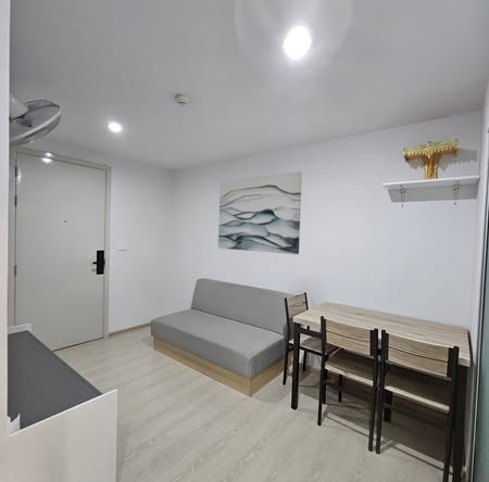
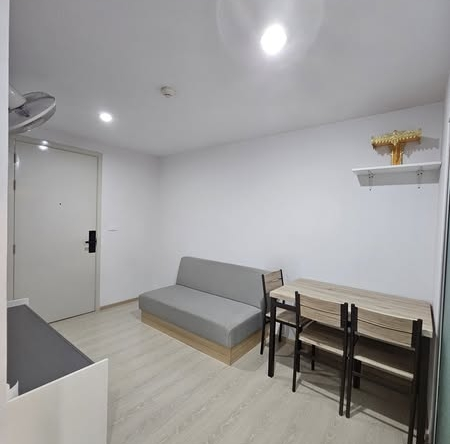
- wall art (255, 214)
